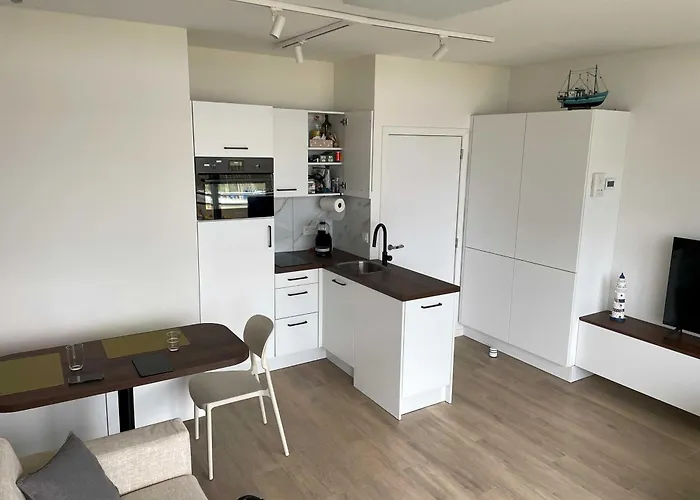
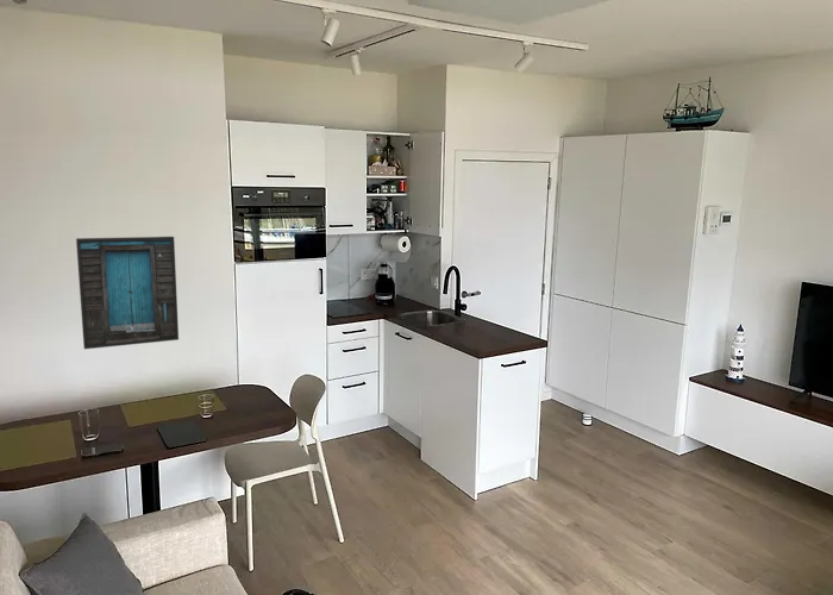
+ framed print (130, 290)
